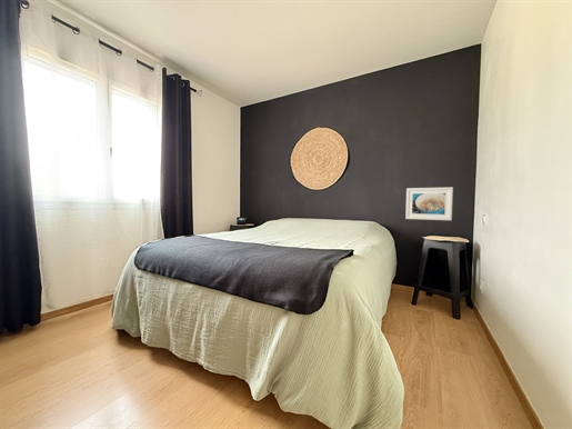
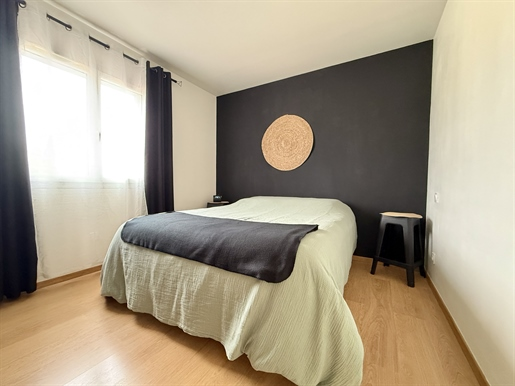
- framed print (428, 203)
